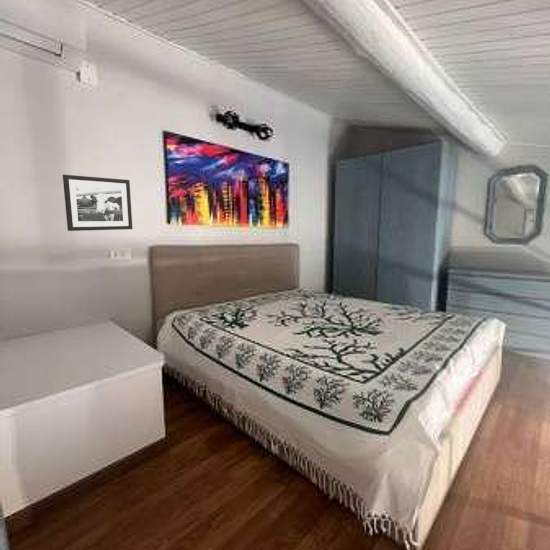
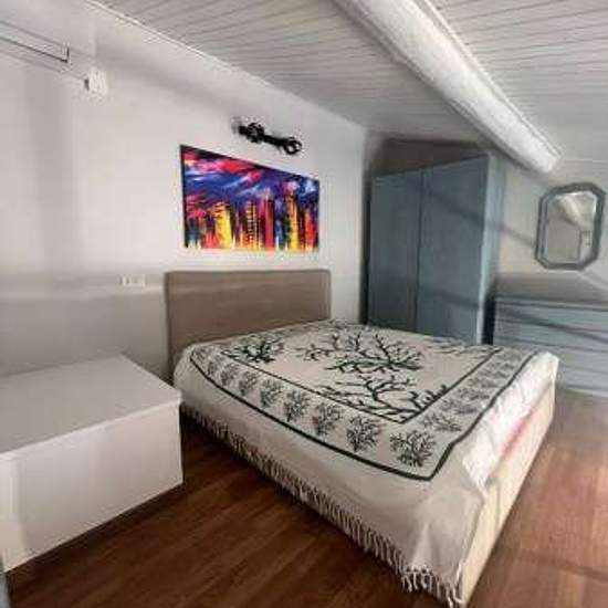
- picture frame (100, 204)
